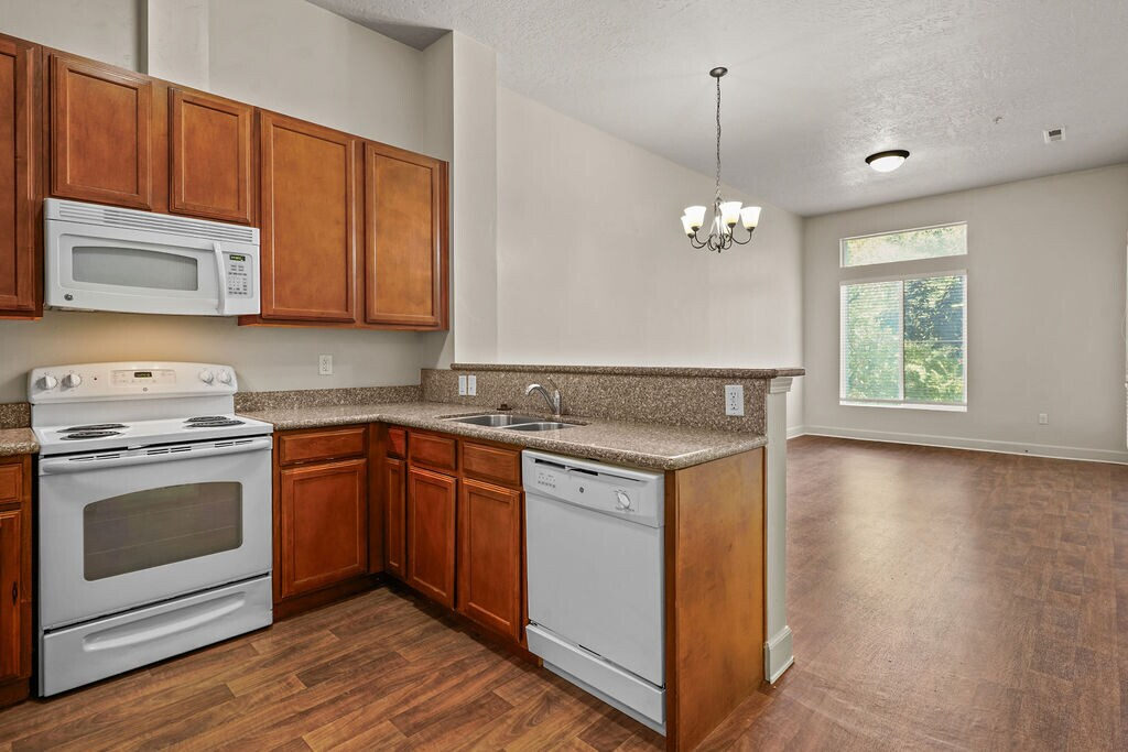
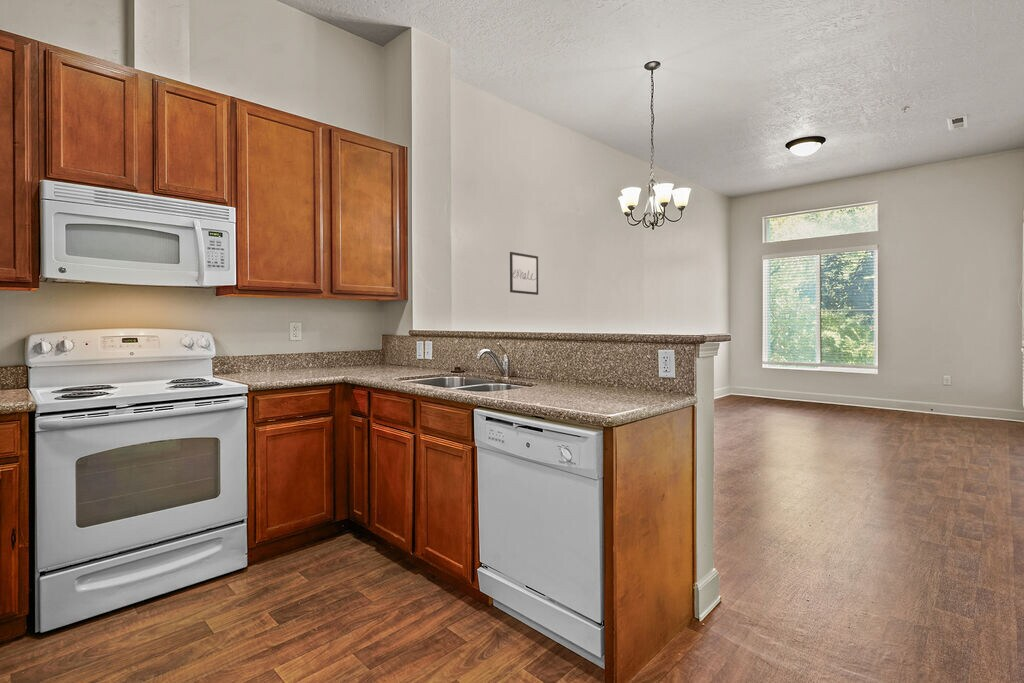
+ wall art (524, 273)
